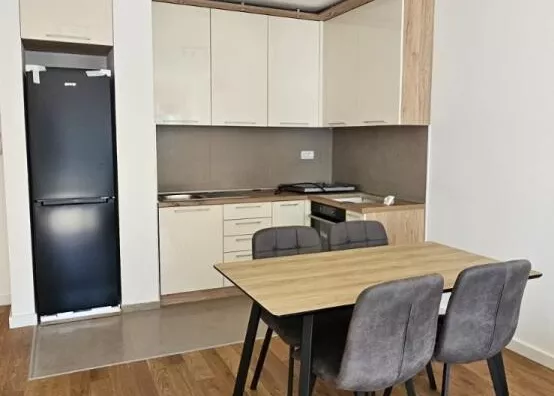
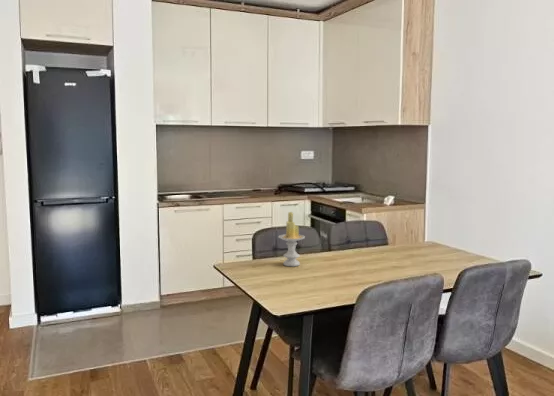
+ candle (291, 238)
